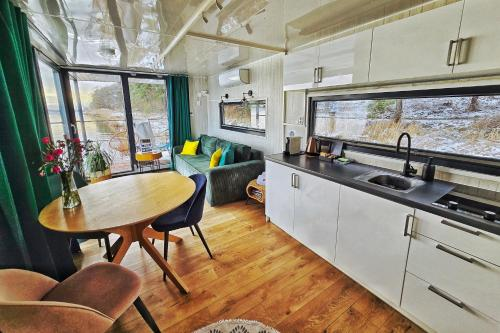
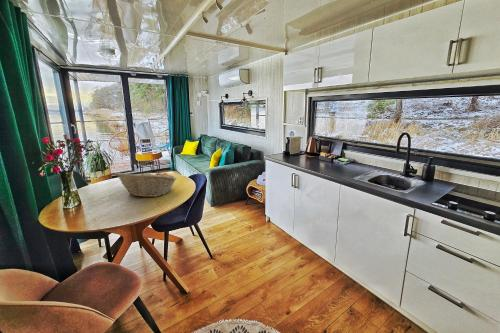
+ fruit basket (147, 180)
